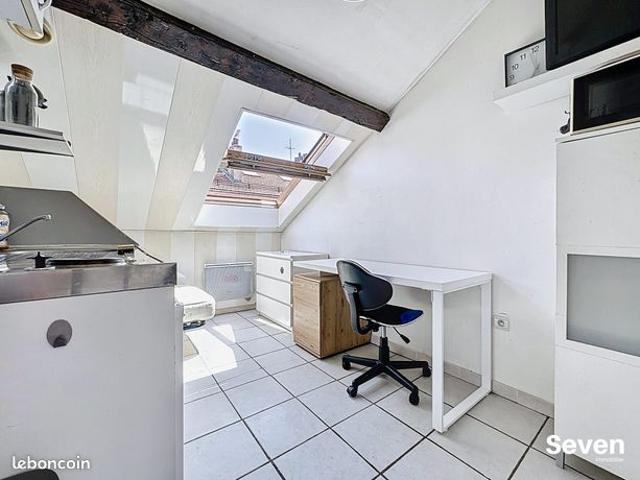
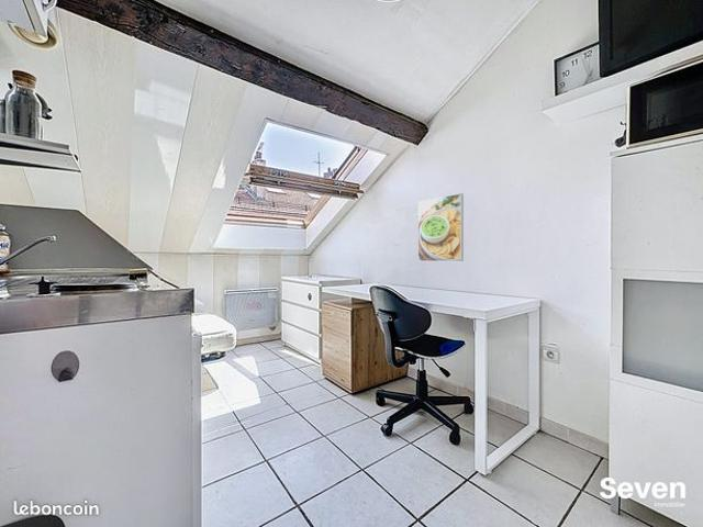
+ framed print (438, 229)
